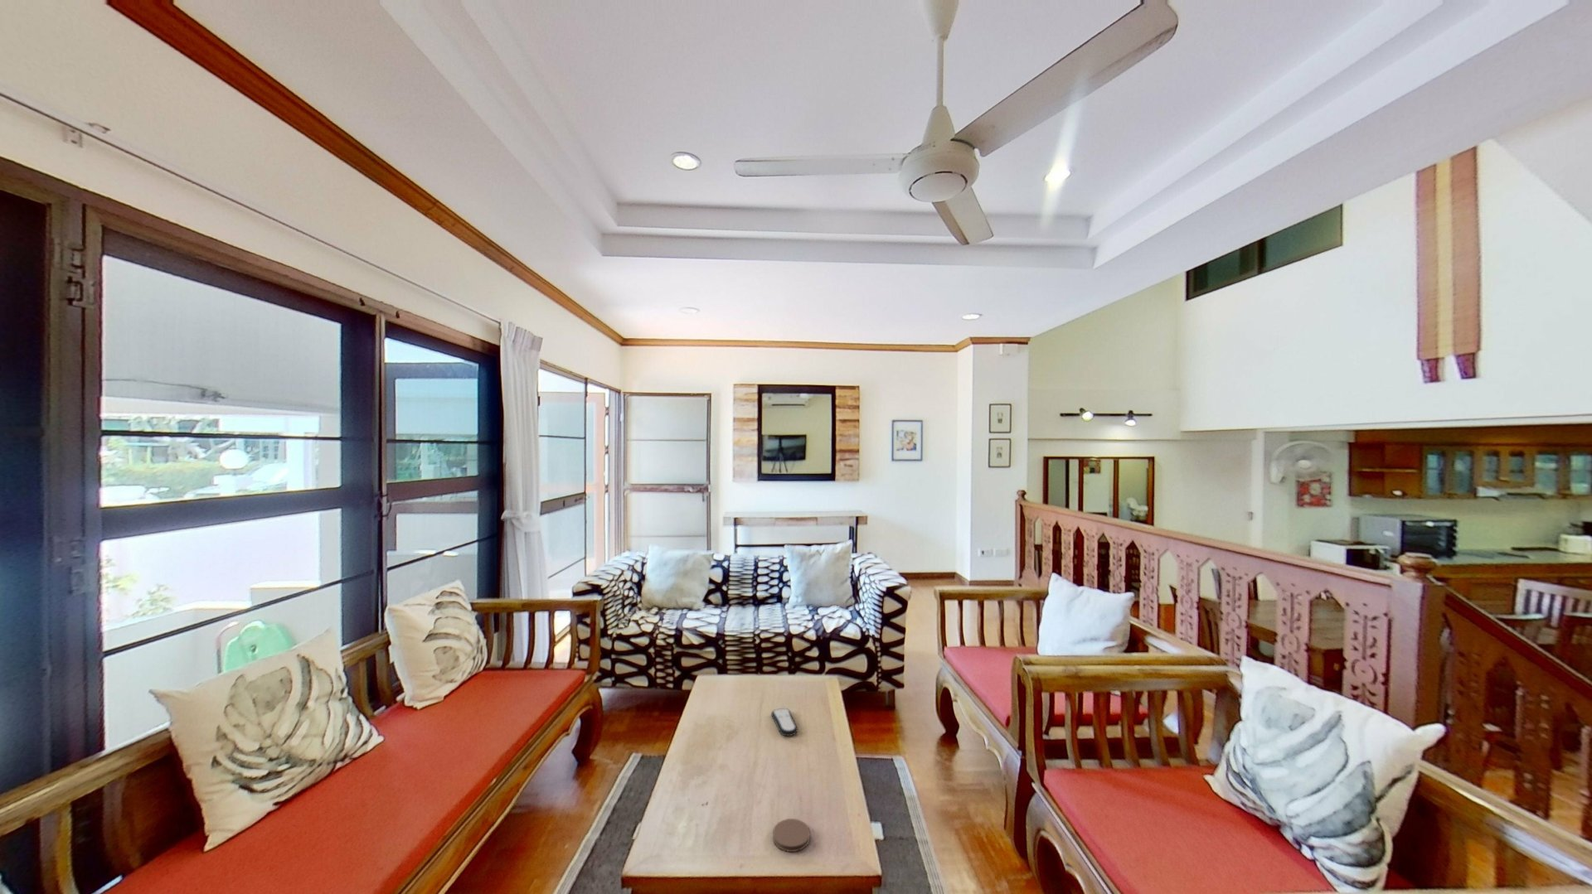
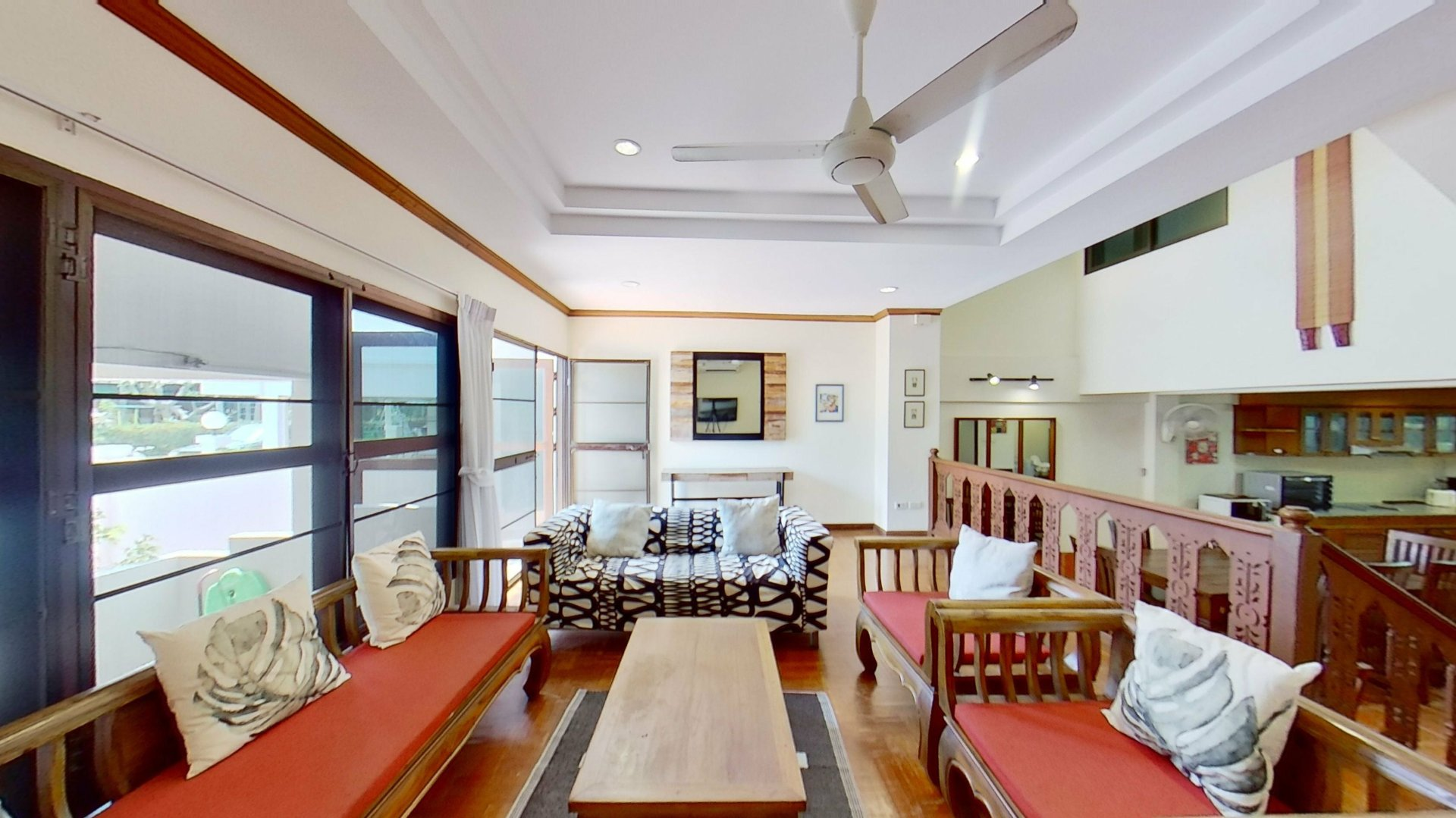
- remote control (784, 721)
- coaster (791, 834)
